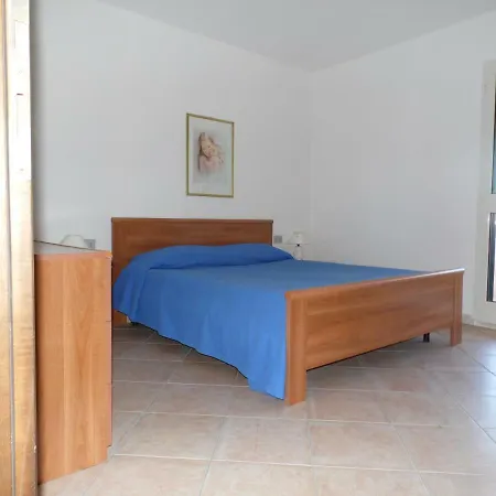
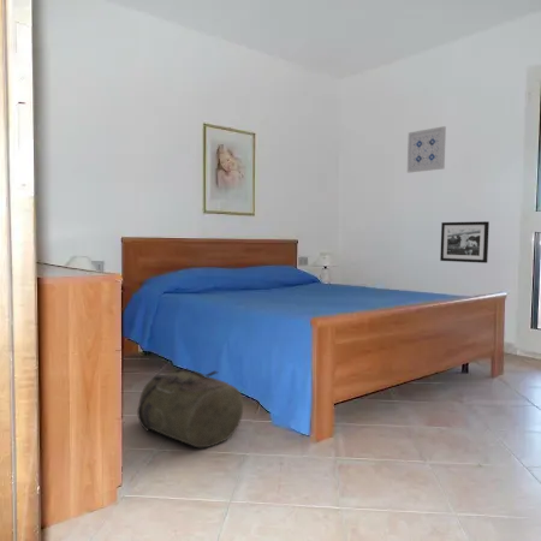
+ wall art (426, 150)
+ backpack (188, 400)
+ picture frame (463, 242)
